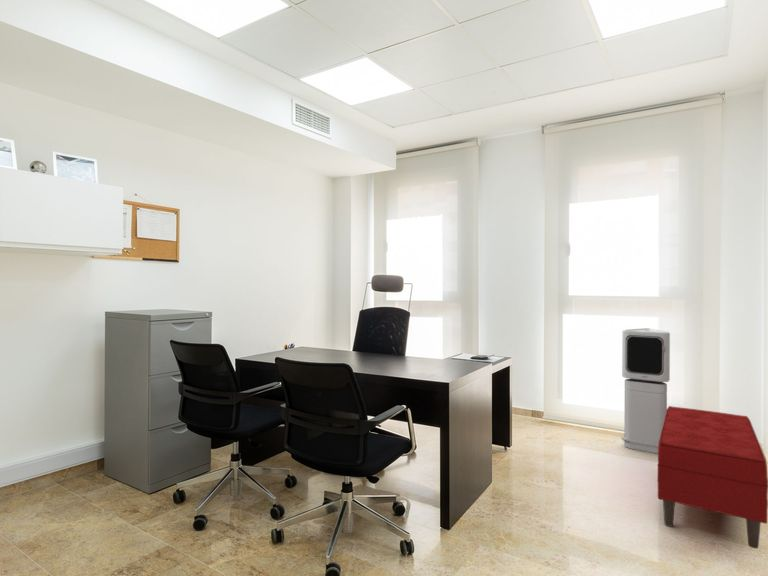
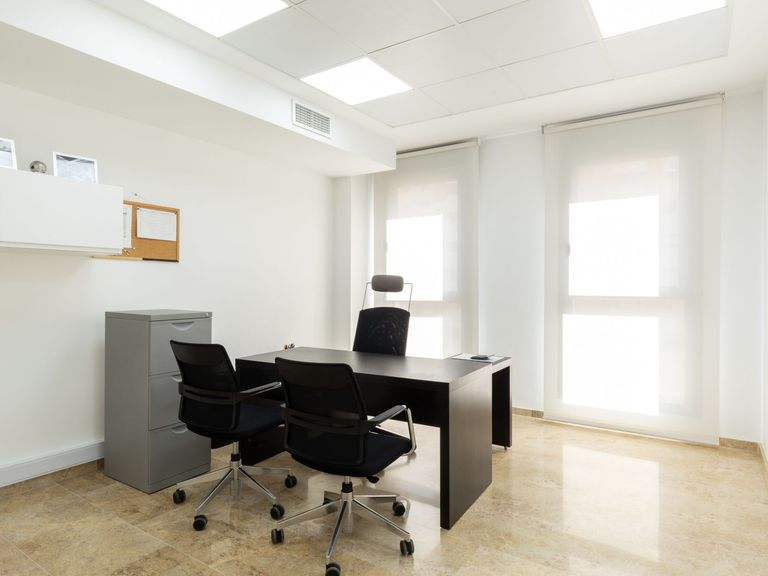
- bench (707, 465)
- air purifier (646, 387)
